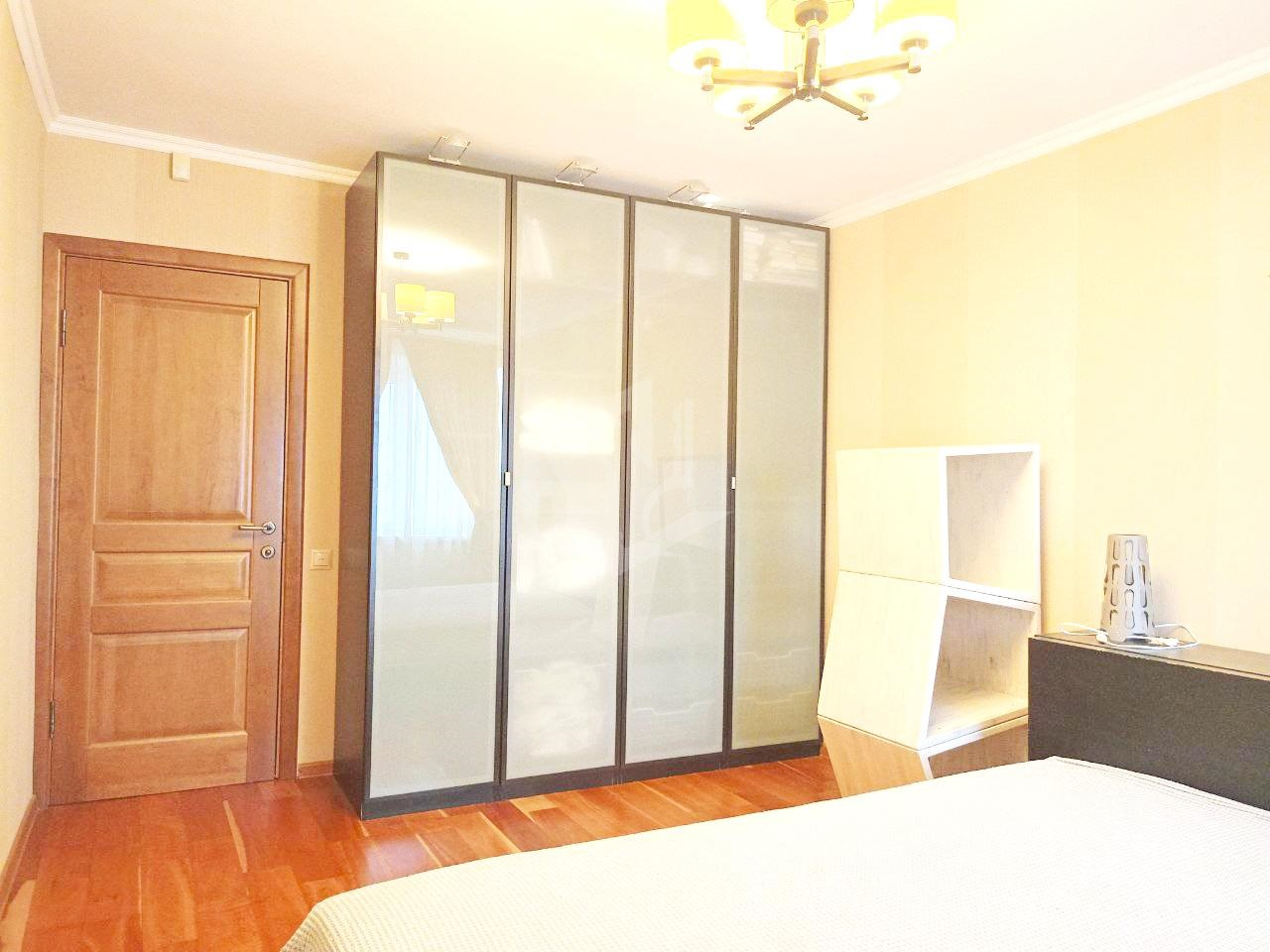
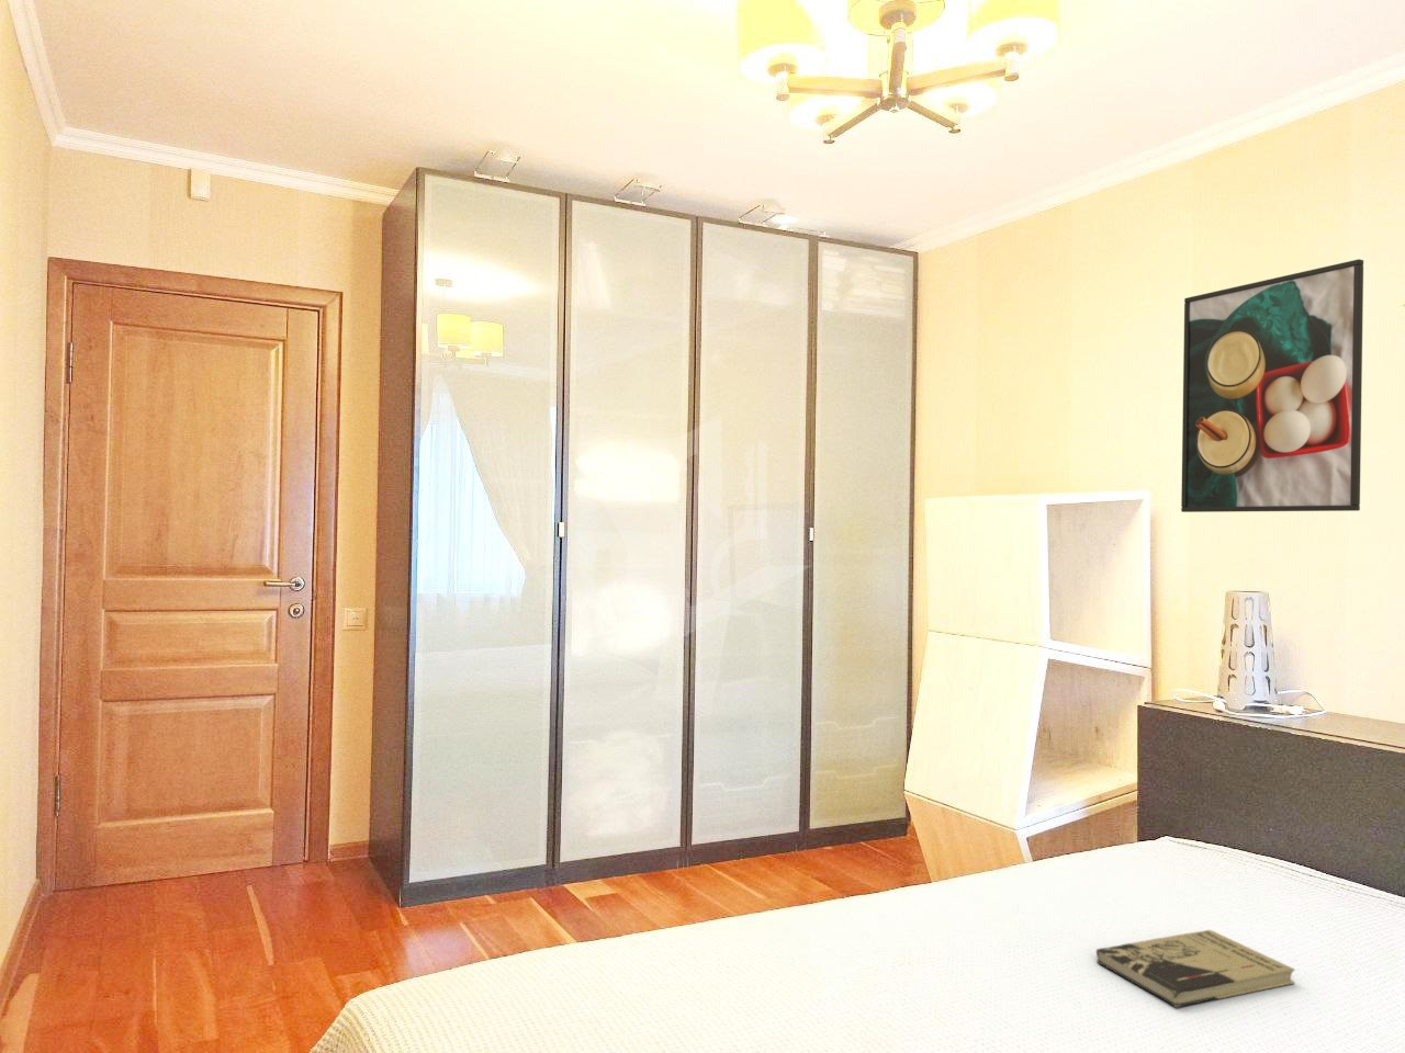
+ book (1194, 965)
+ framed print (1264, 396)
